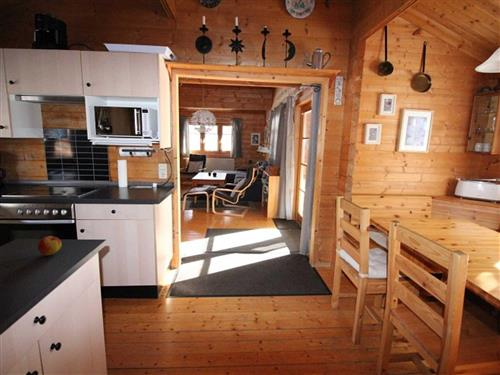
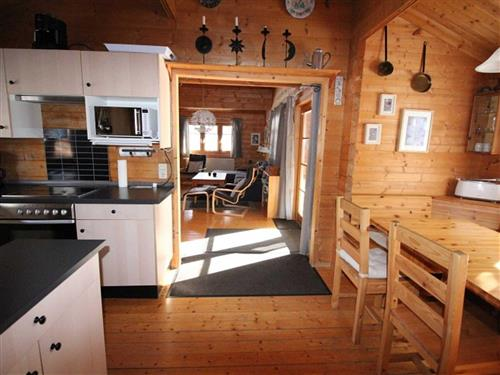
- apple (49, 245)
